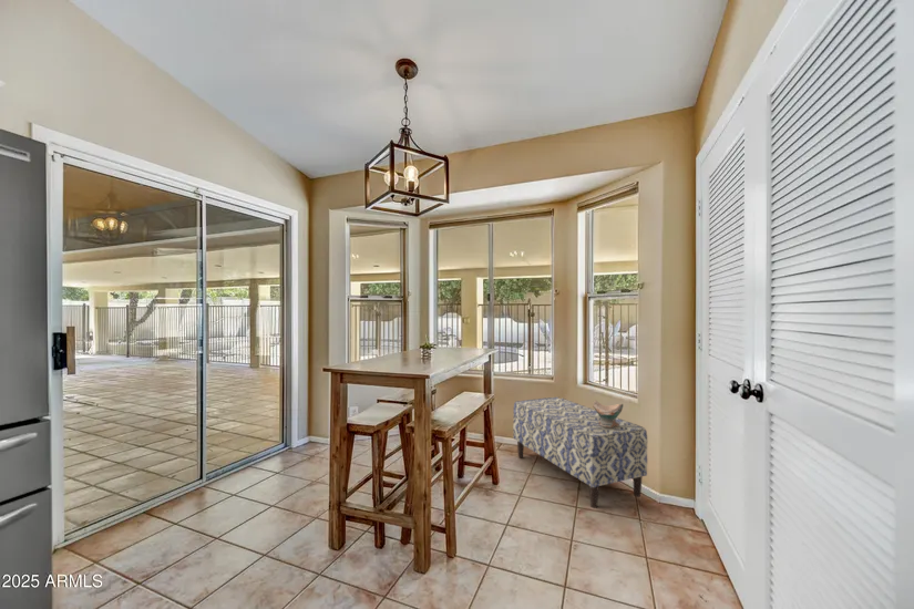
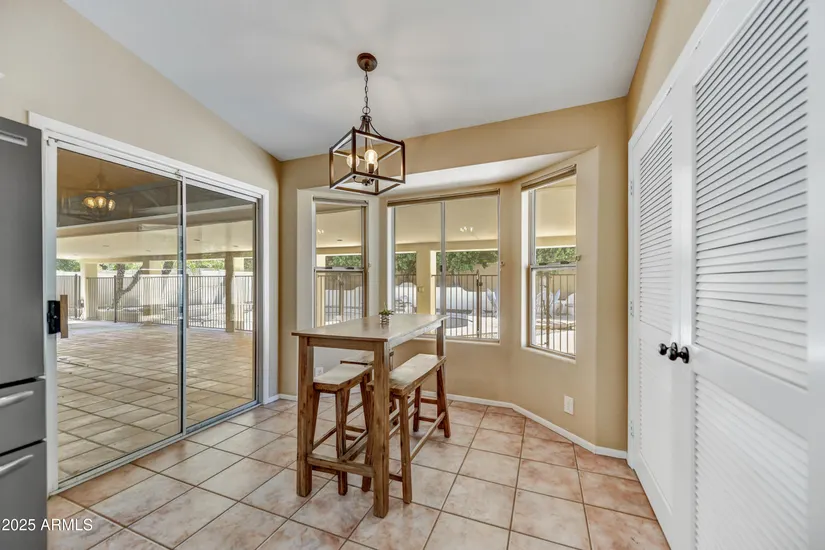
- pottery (609, 413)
- bench (572, 443)
